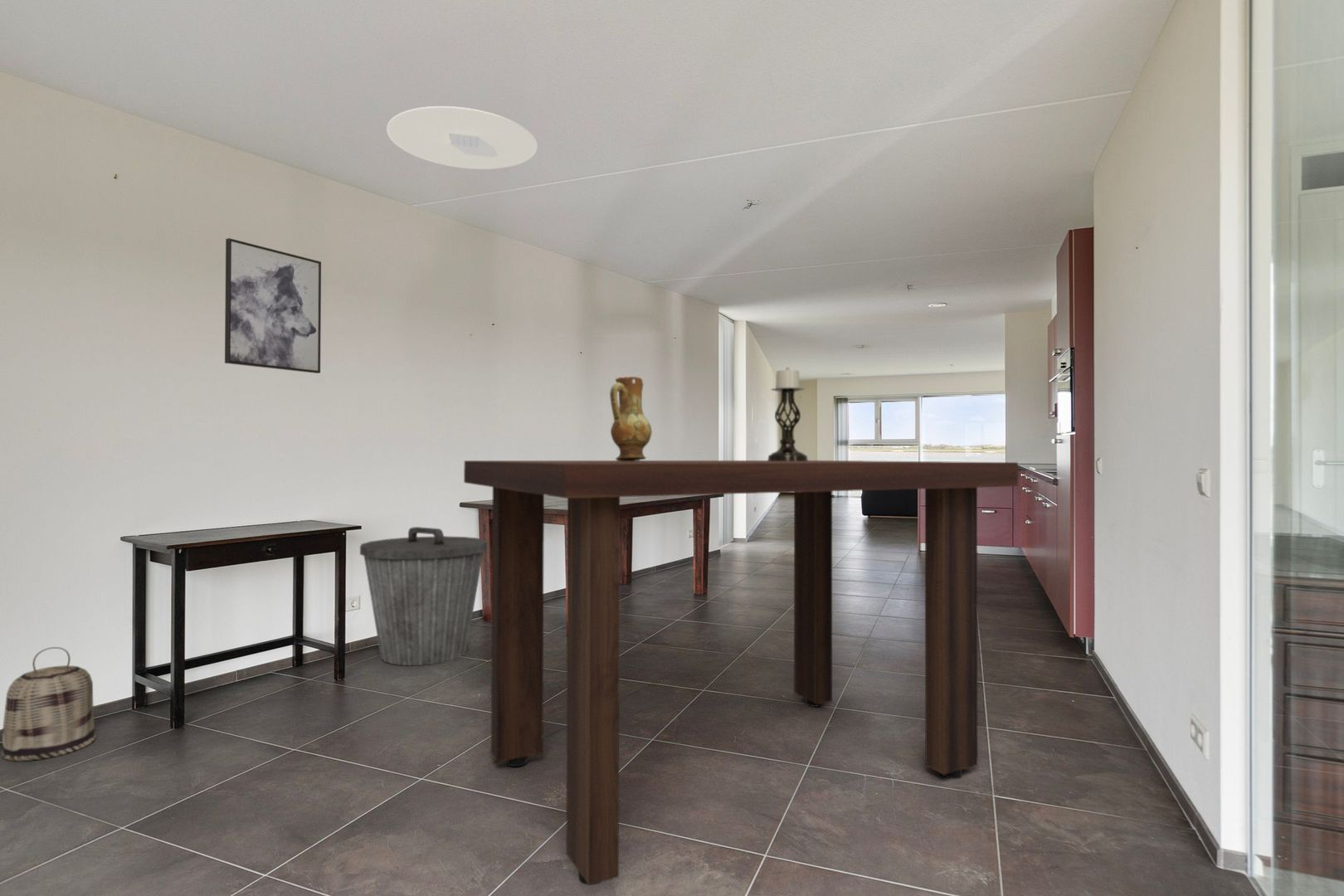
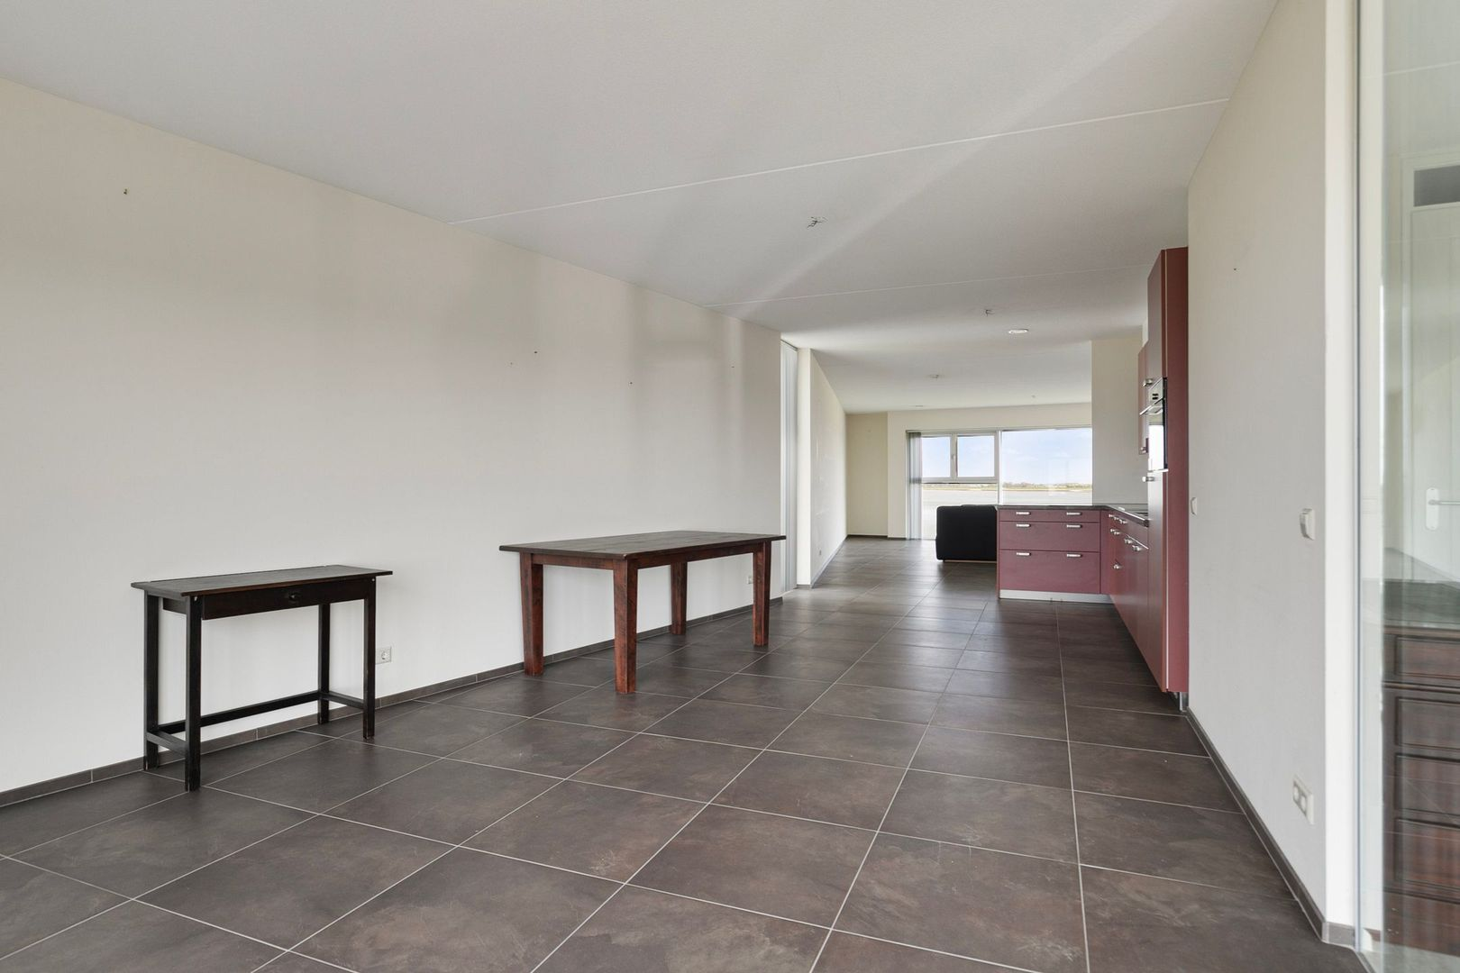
- ceiling light (464, 134)
- dining table (794, 615)
- ceramic jug (630, 418)
- basket (51, 697)
- wall art (275, 309)
- candle holder (787, 414)
- trash can (424, 591)
